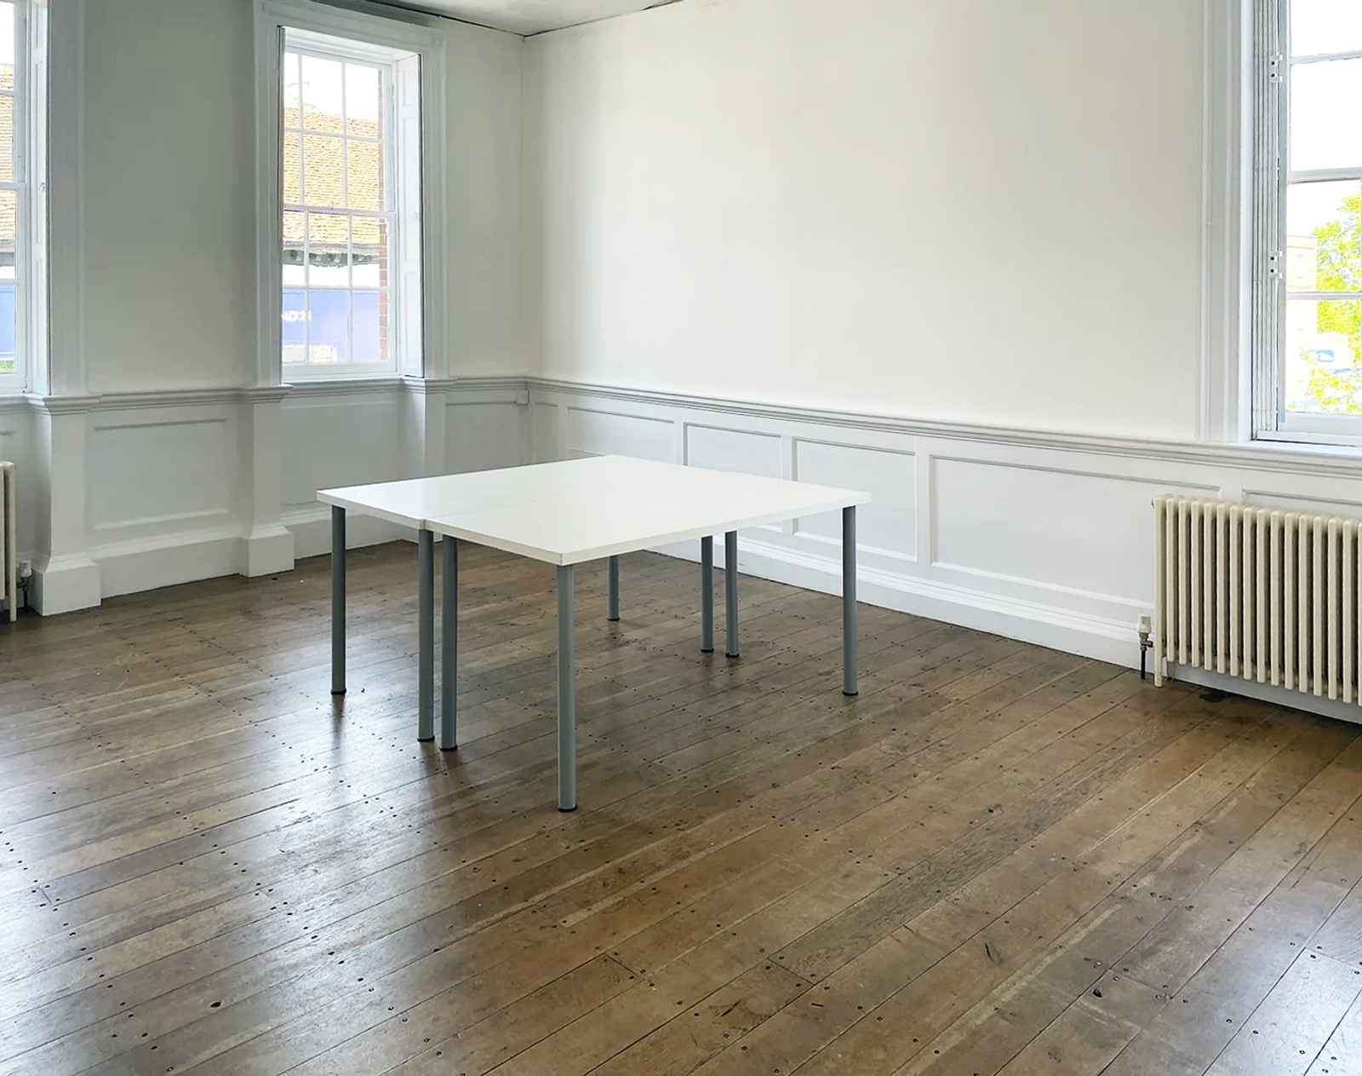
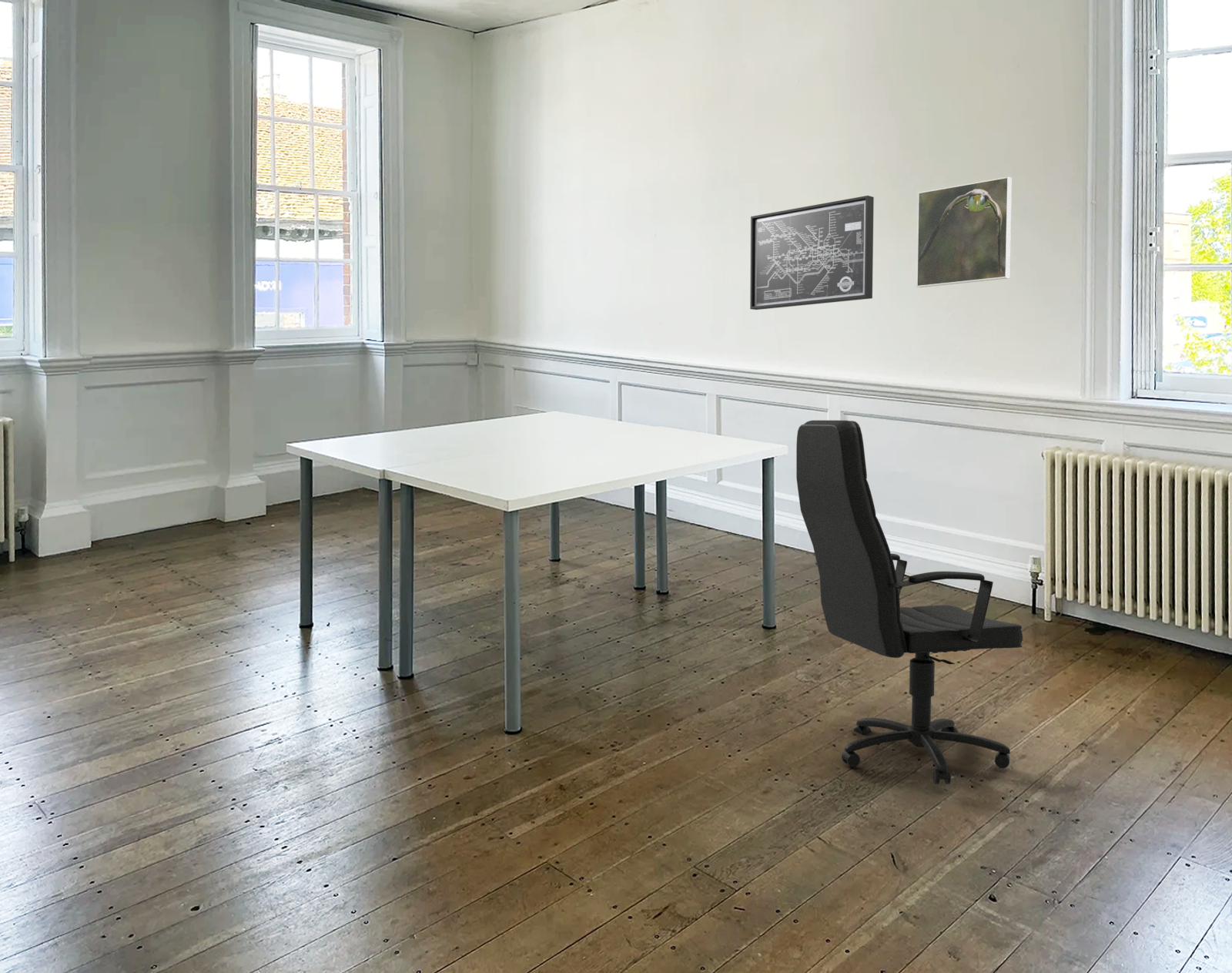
+ wall art (808, 255)
+ office chair (900, 590)
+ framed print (962, 234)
